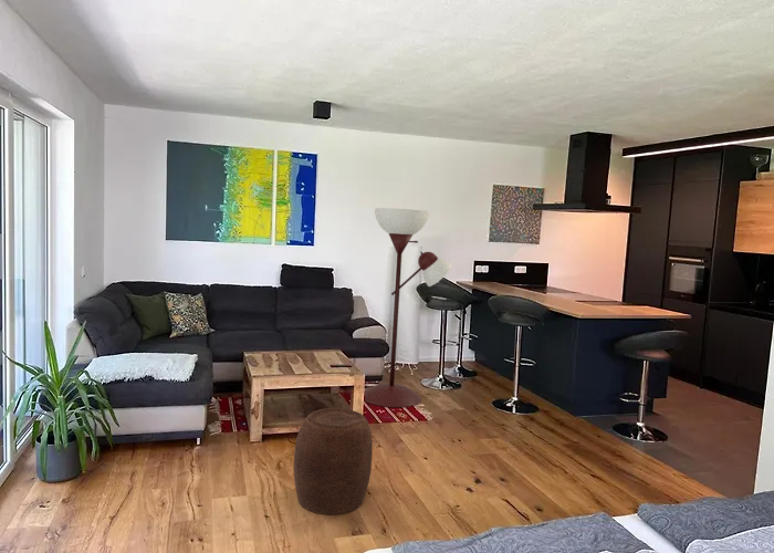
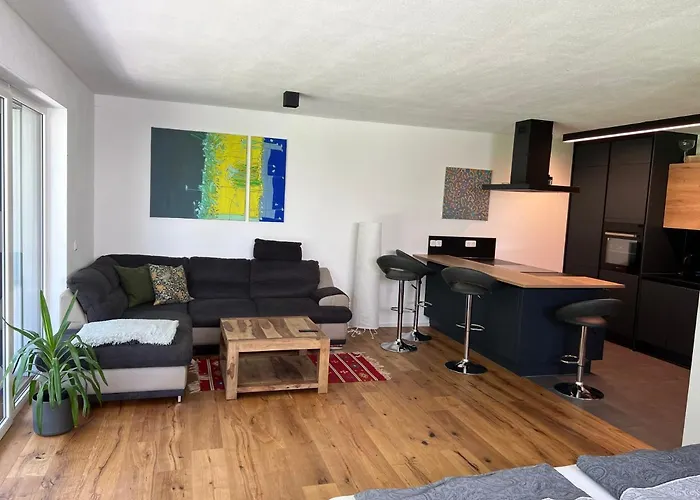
- stool (333, 458)
- floor lamp (398, 304)
